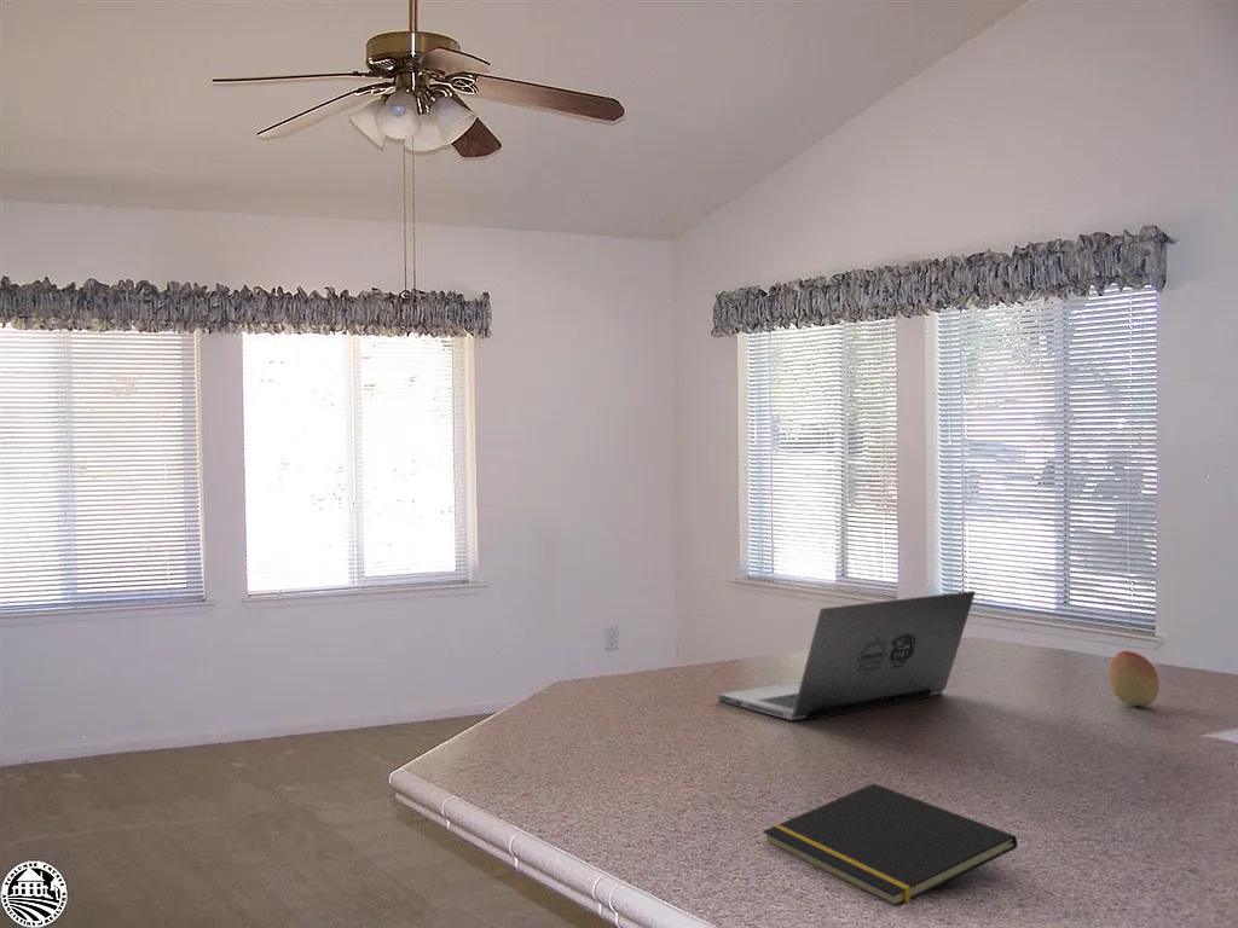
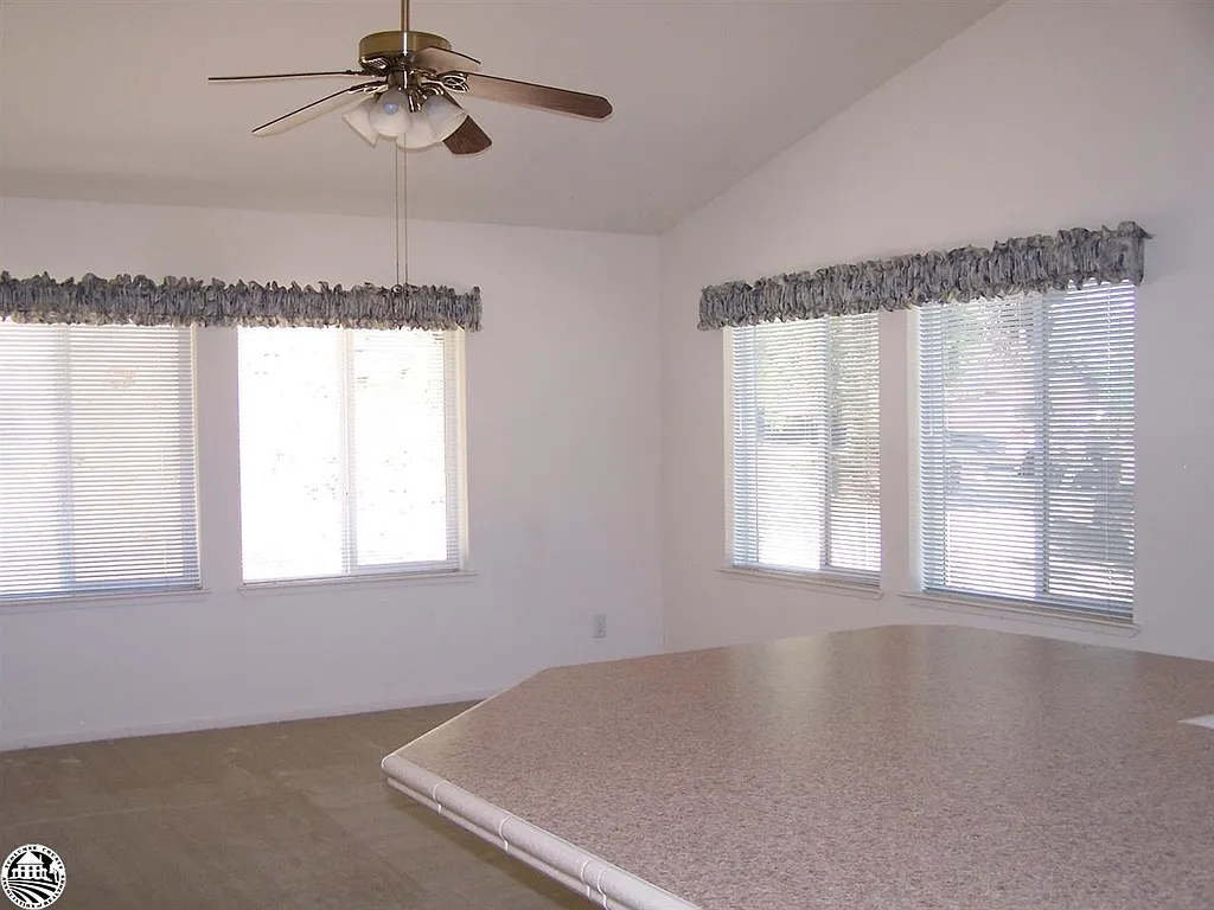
- laptop (845, 648)
- notepad (884, 839)
- fruit (1133, 677)
